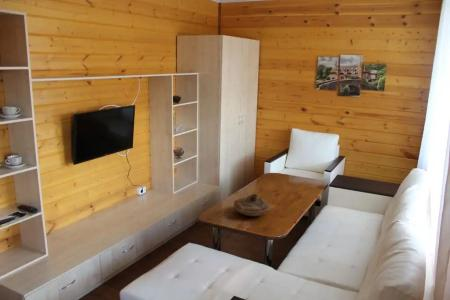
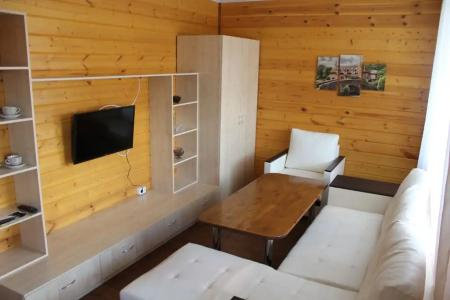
- decorative bowl (251, 203)
